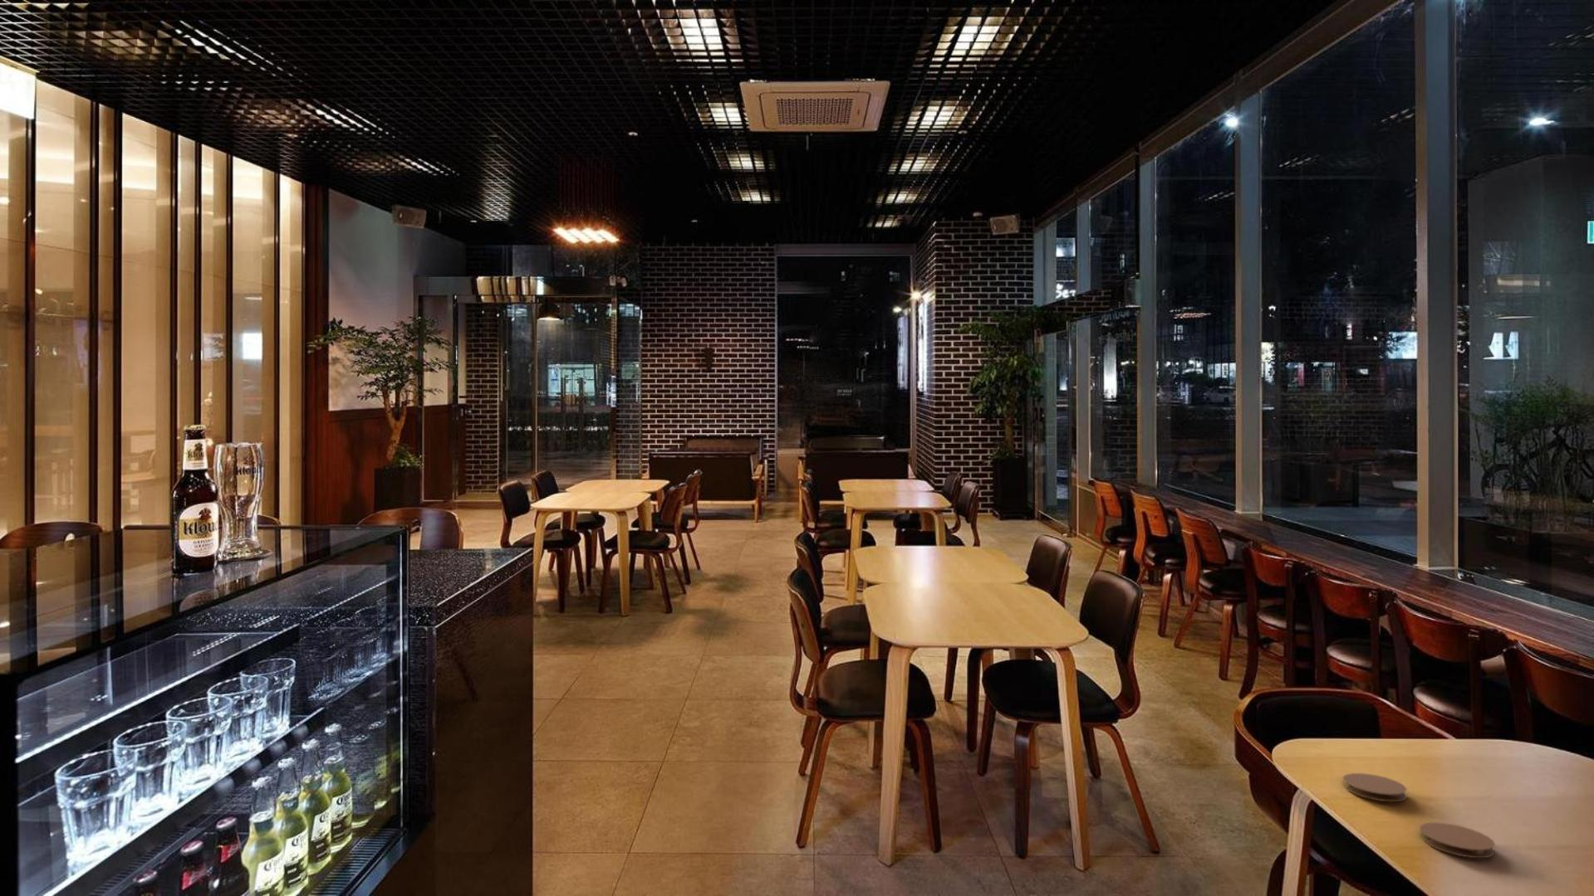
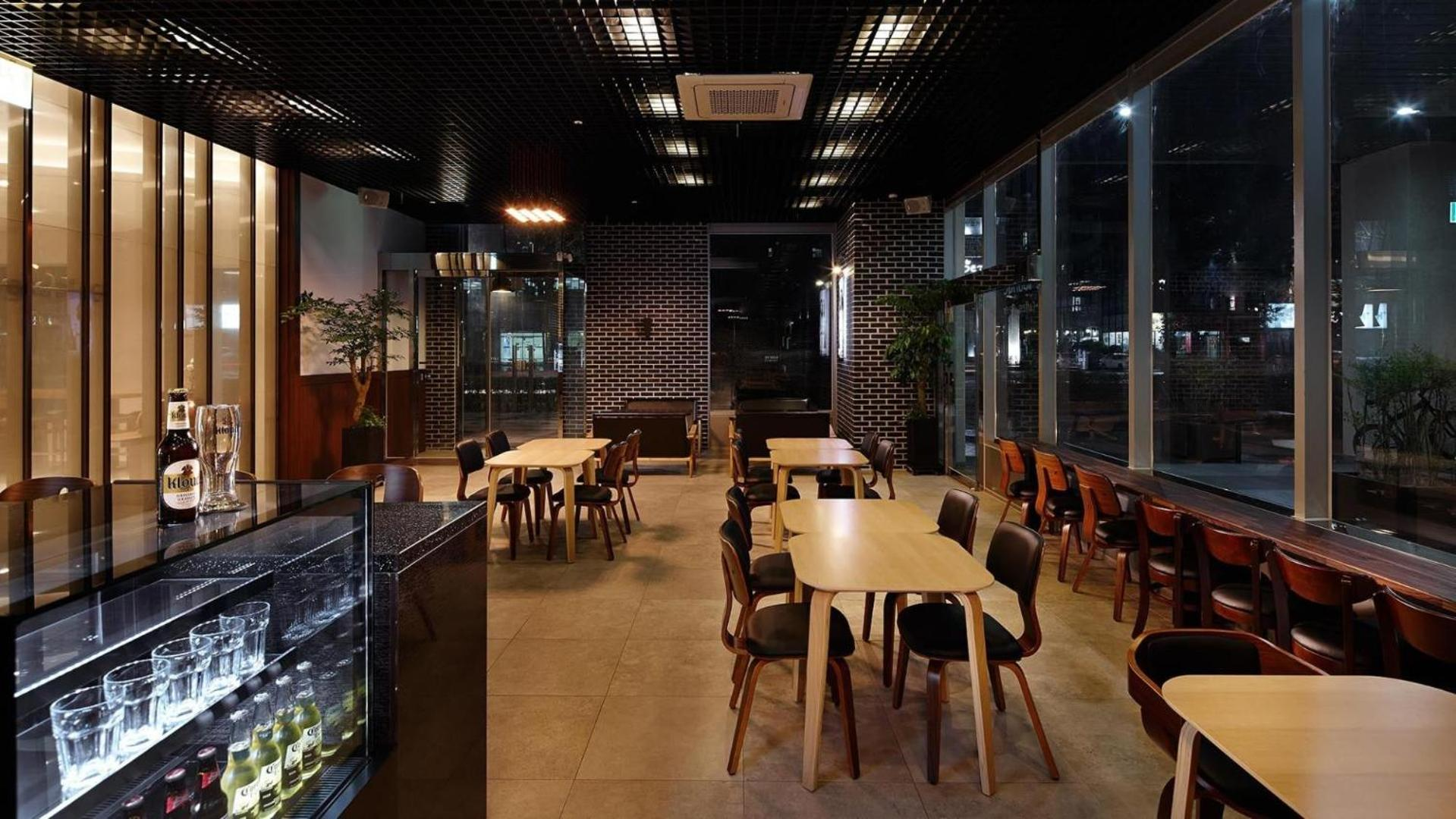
- coaster (1374, 787)
- coaster (1456, 839)
